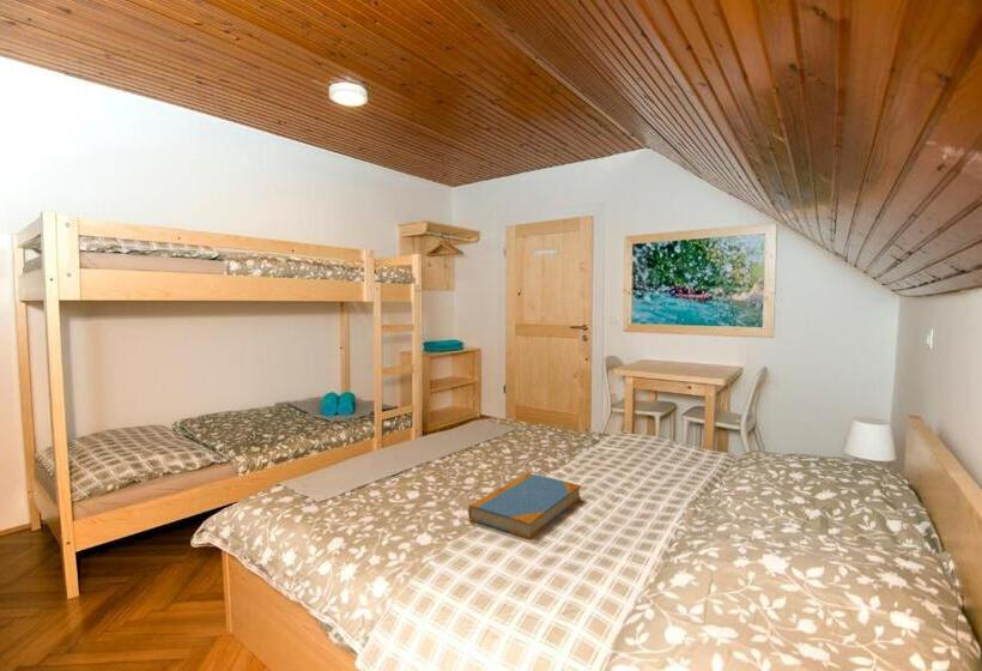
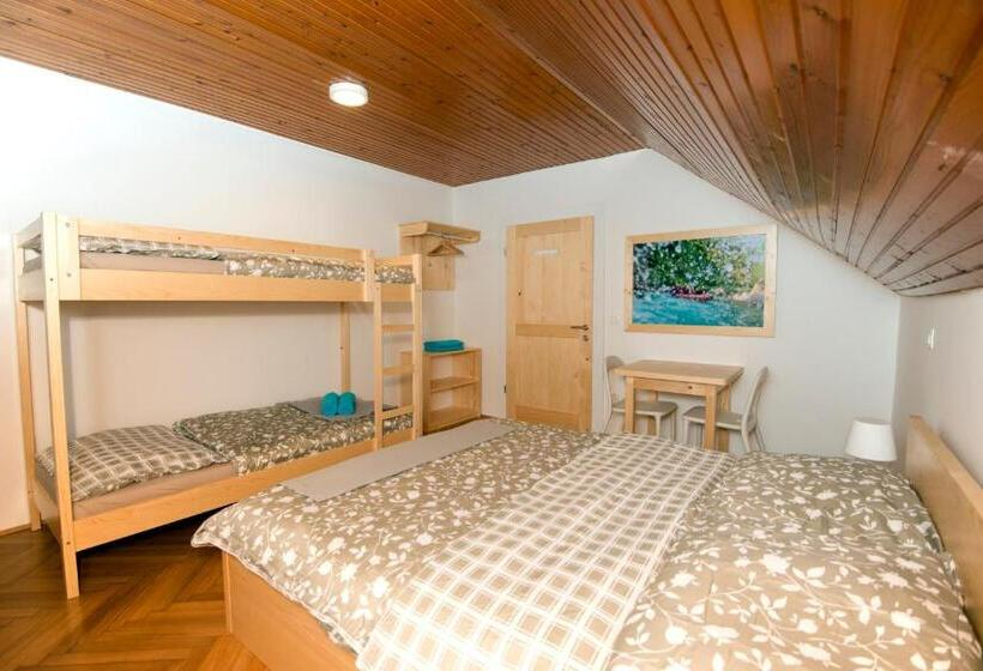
- book (527, 501)
